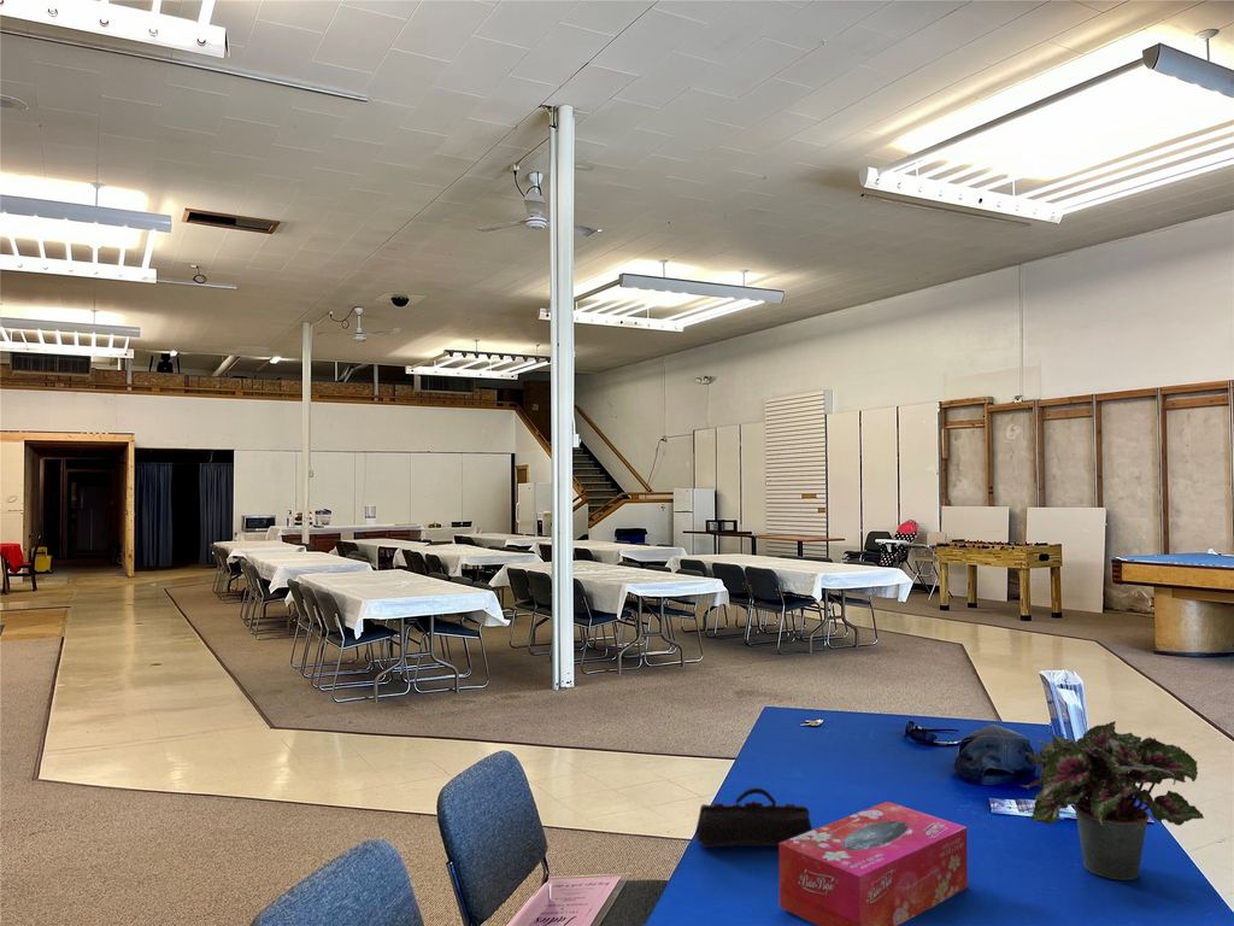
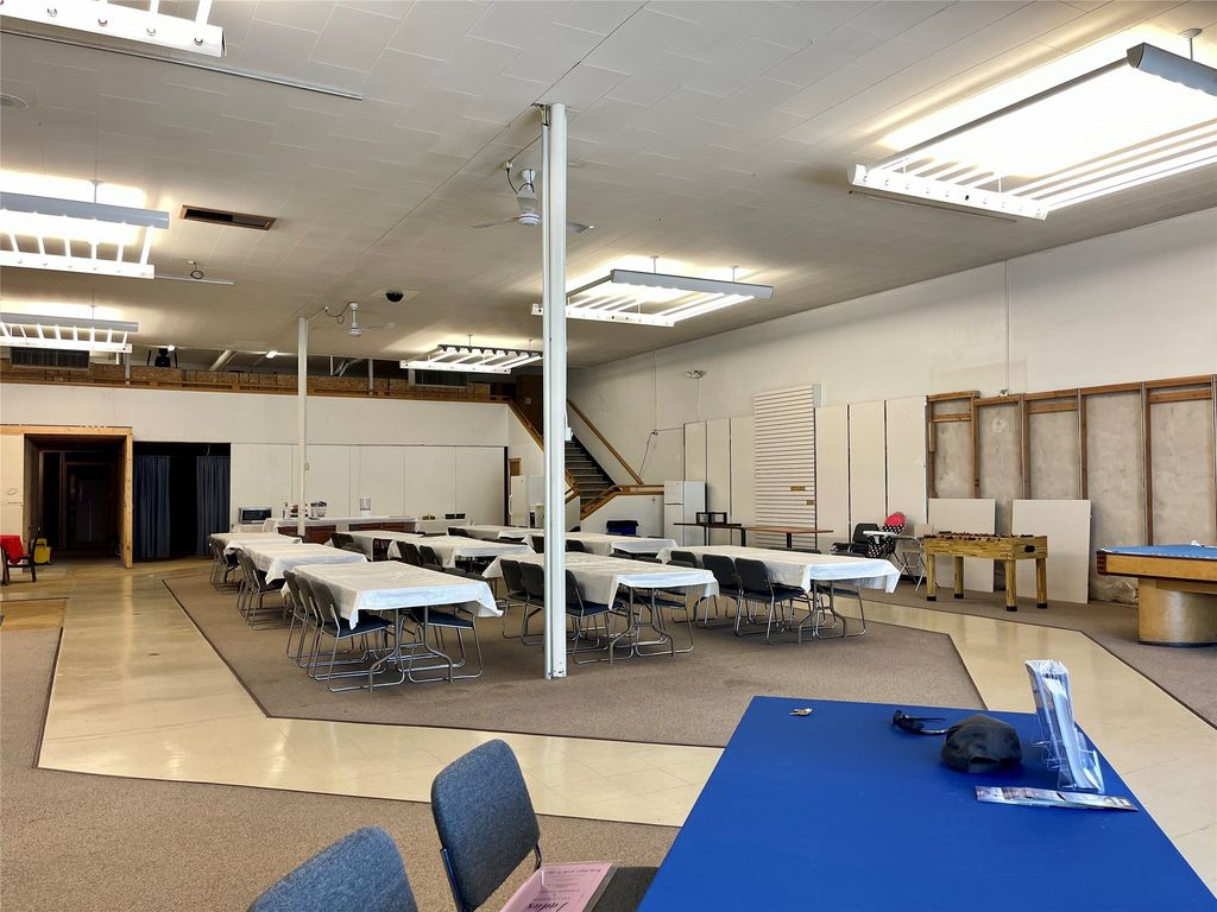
- tissue box (875, 866)
- pencil case (753, 815)
- potted plant (1106, 803)
